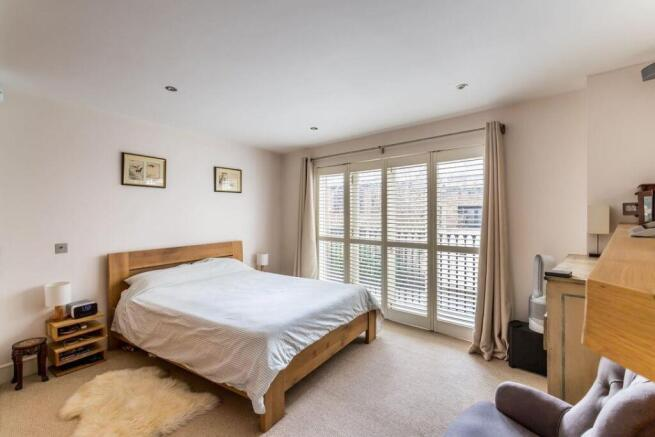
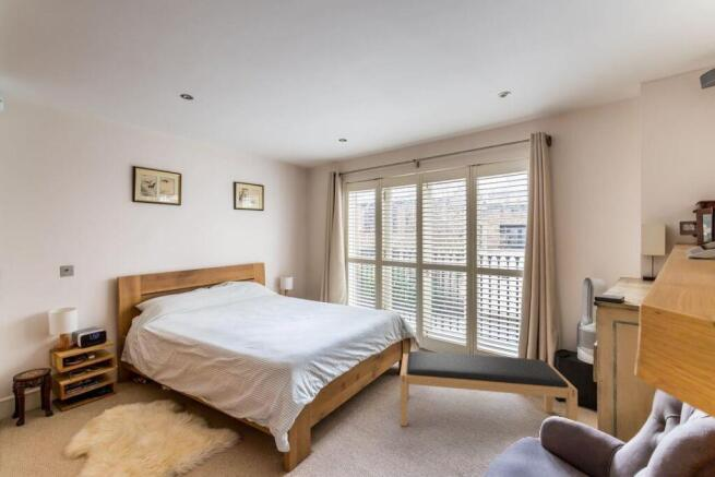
+ bench (478, 390)
